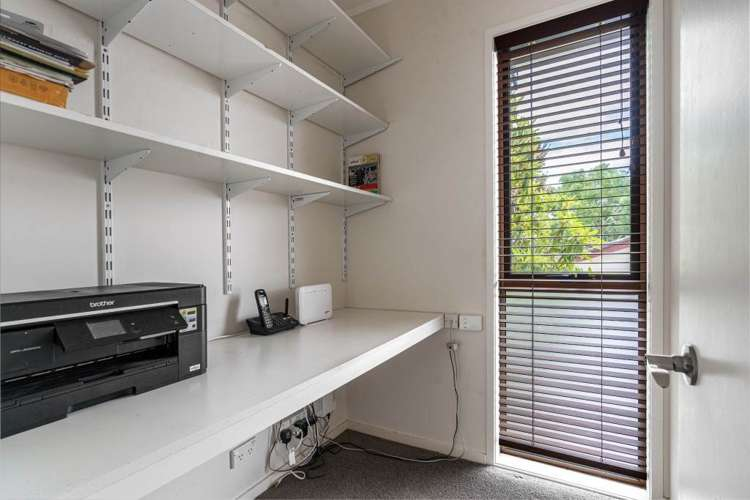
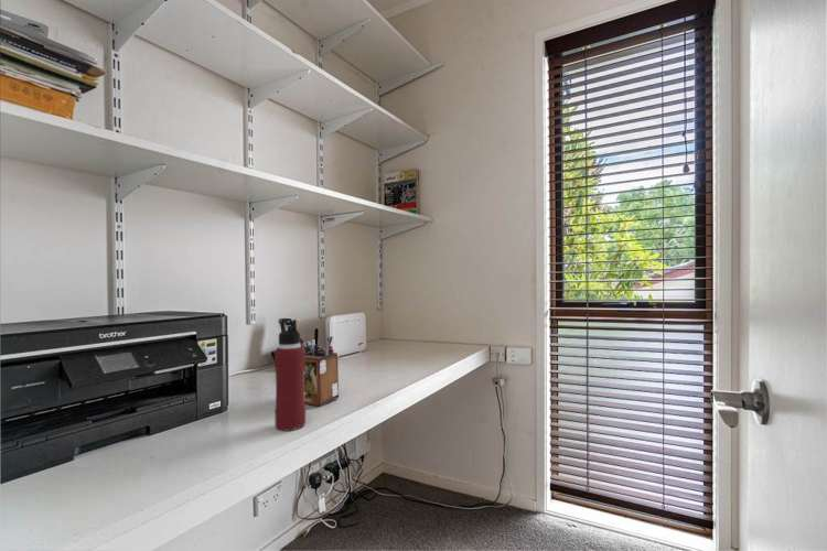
+ desk organizer (313, 368)
+ water bottle (289, 371)
